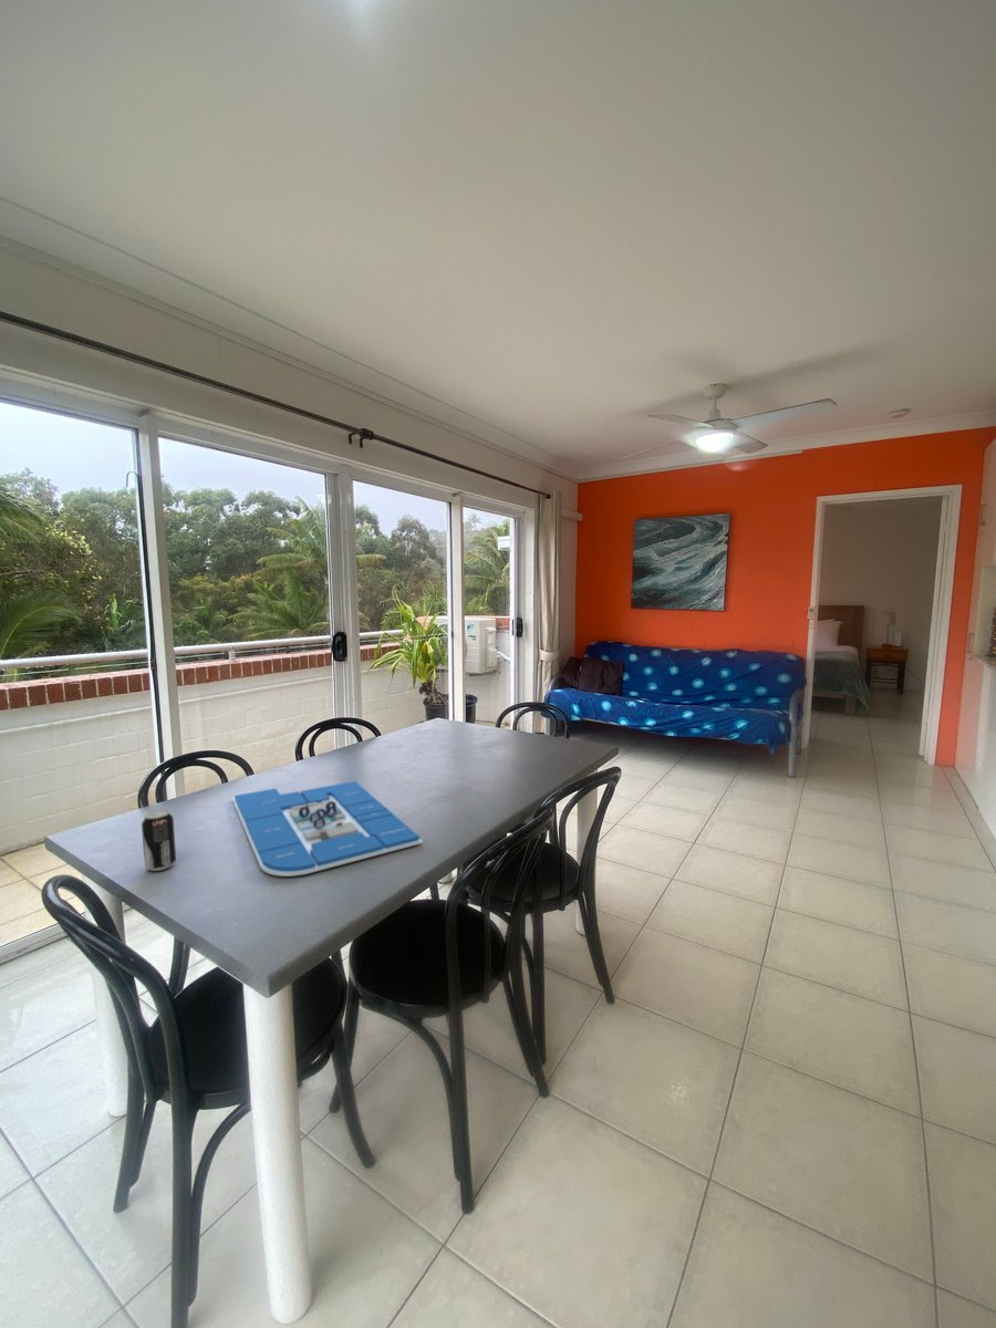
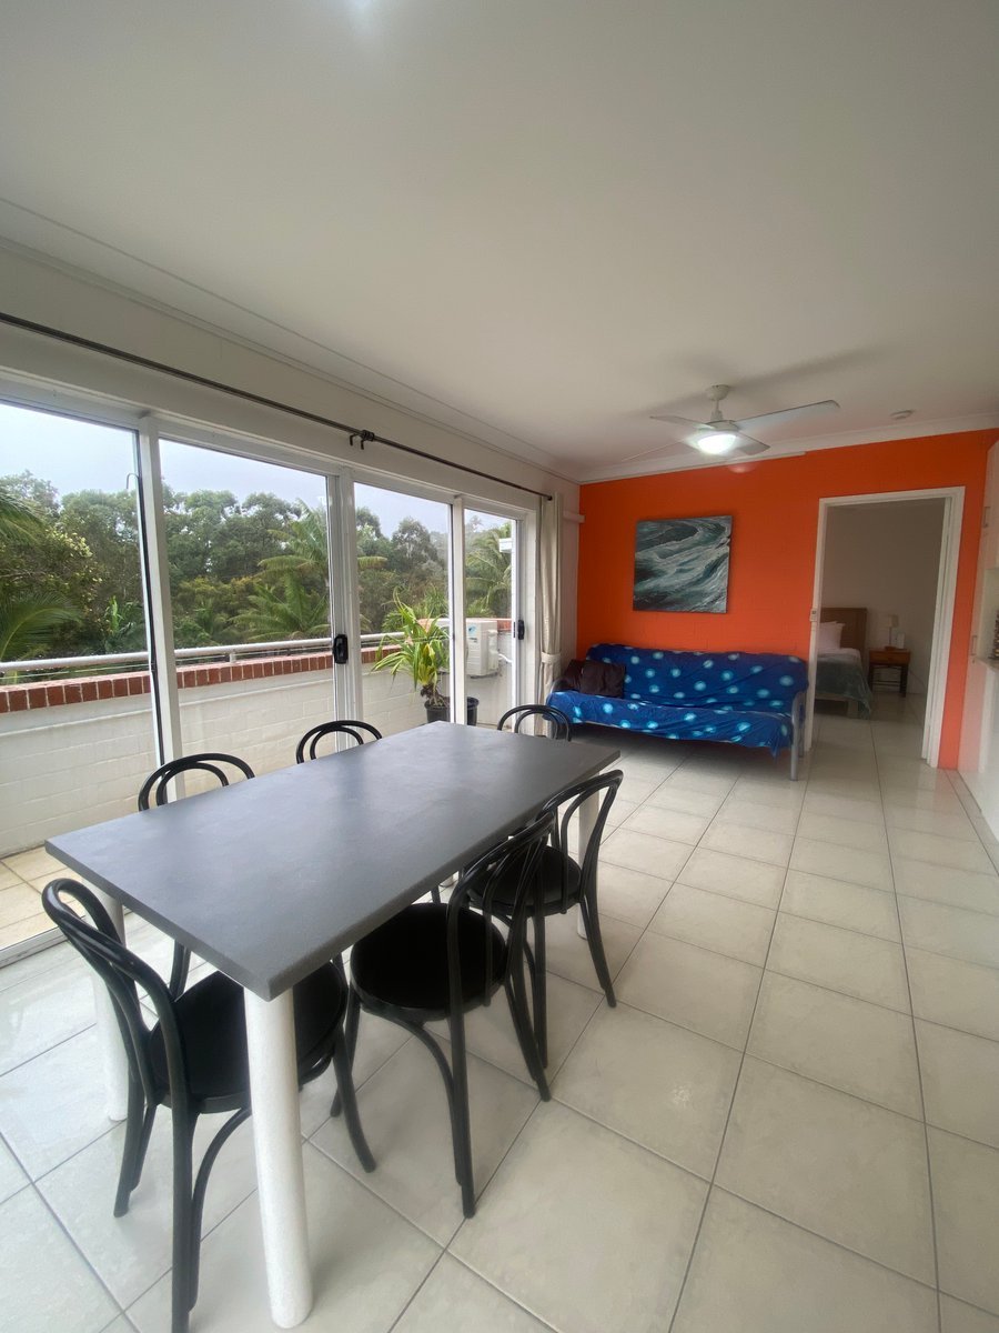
- beverage can (158, 839)
- board game (318, 811)
